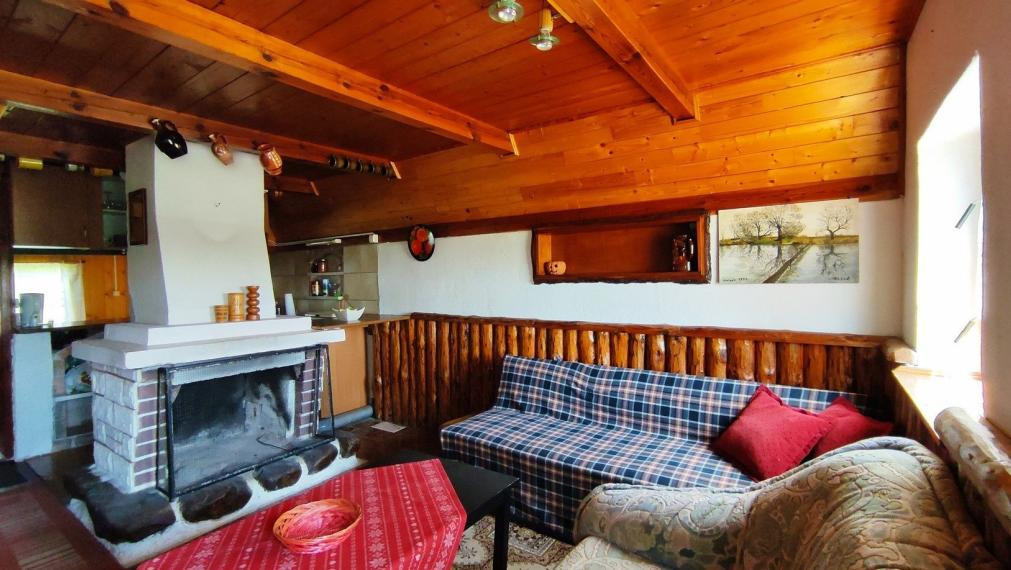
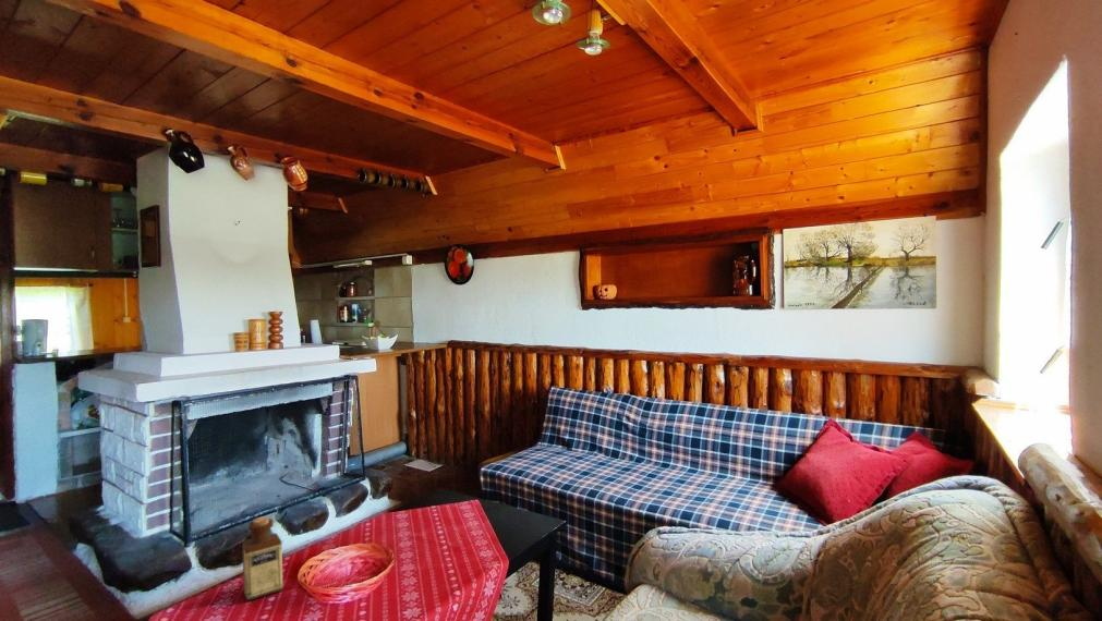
+ bottle (262, 555)
